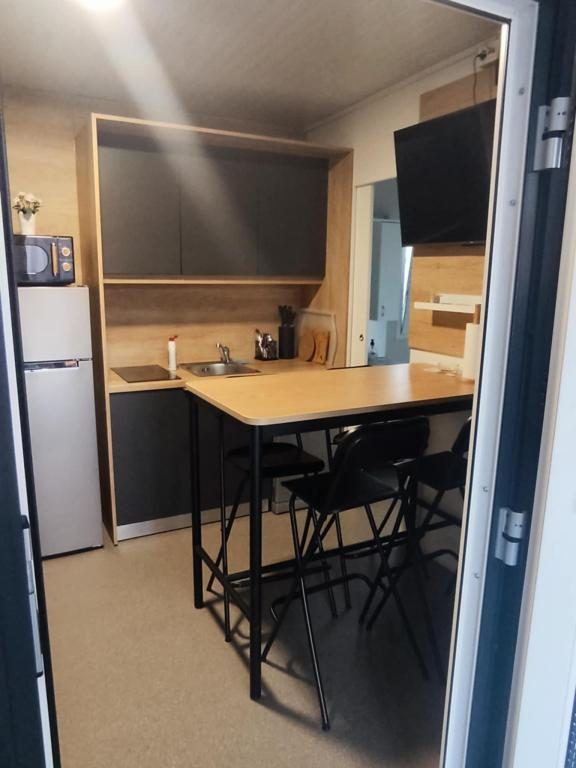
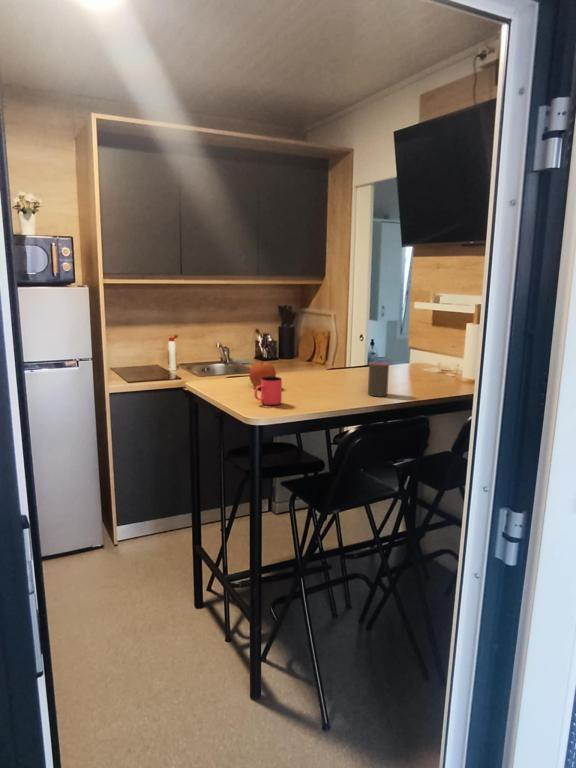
+ cup (378, 379)
+ fruit (262, 374)
+ cup (267, 391)
